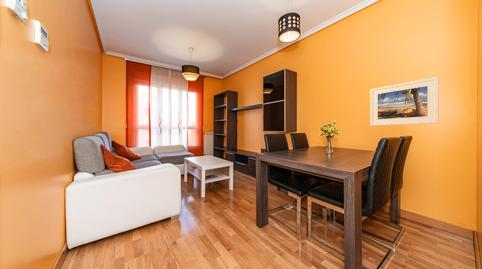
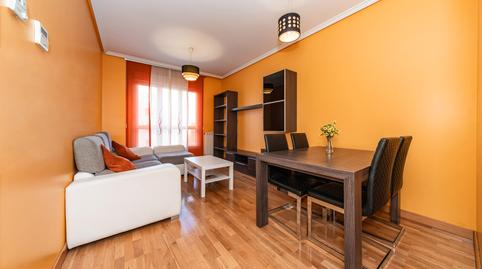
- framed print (400, 104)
